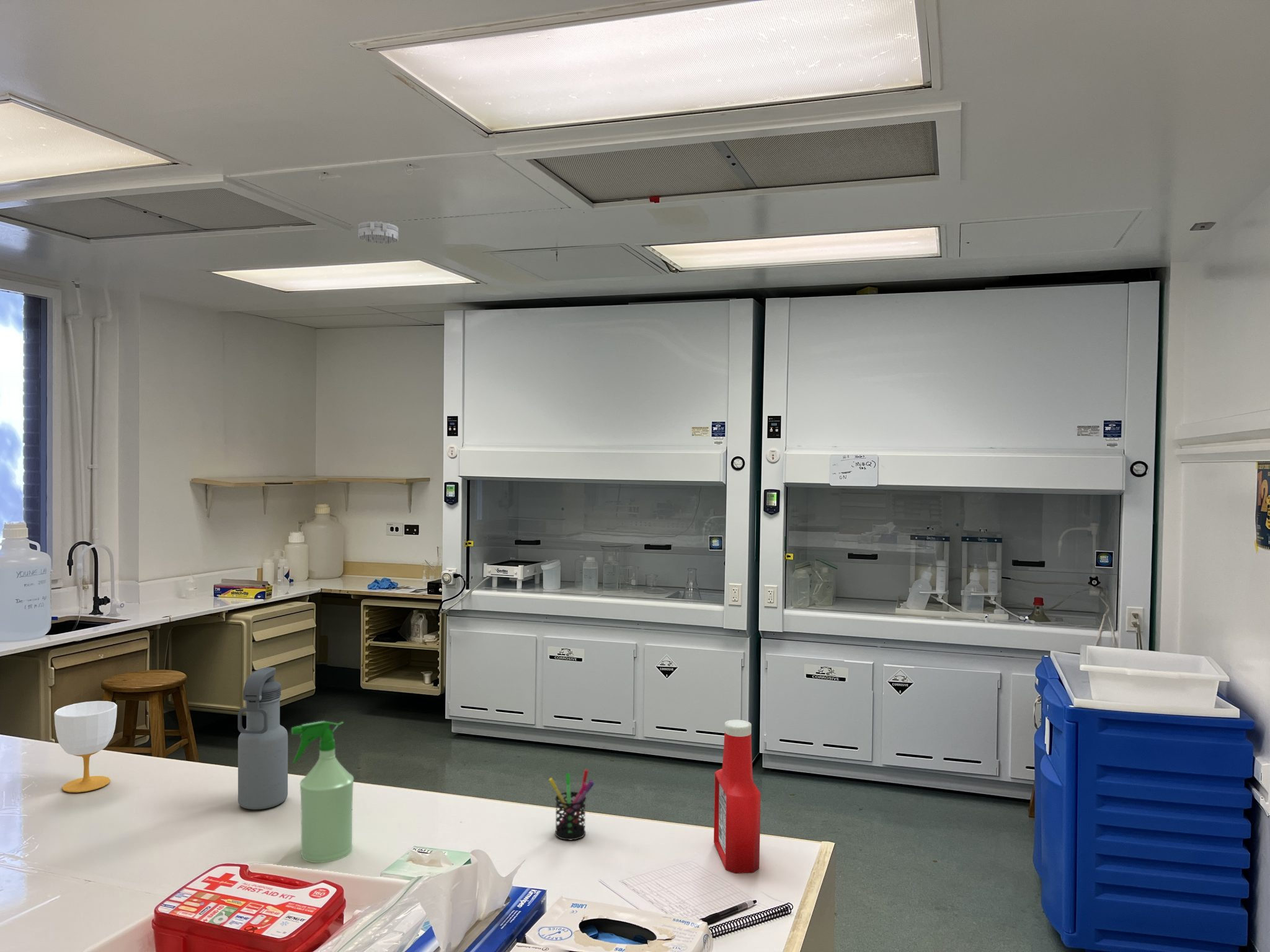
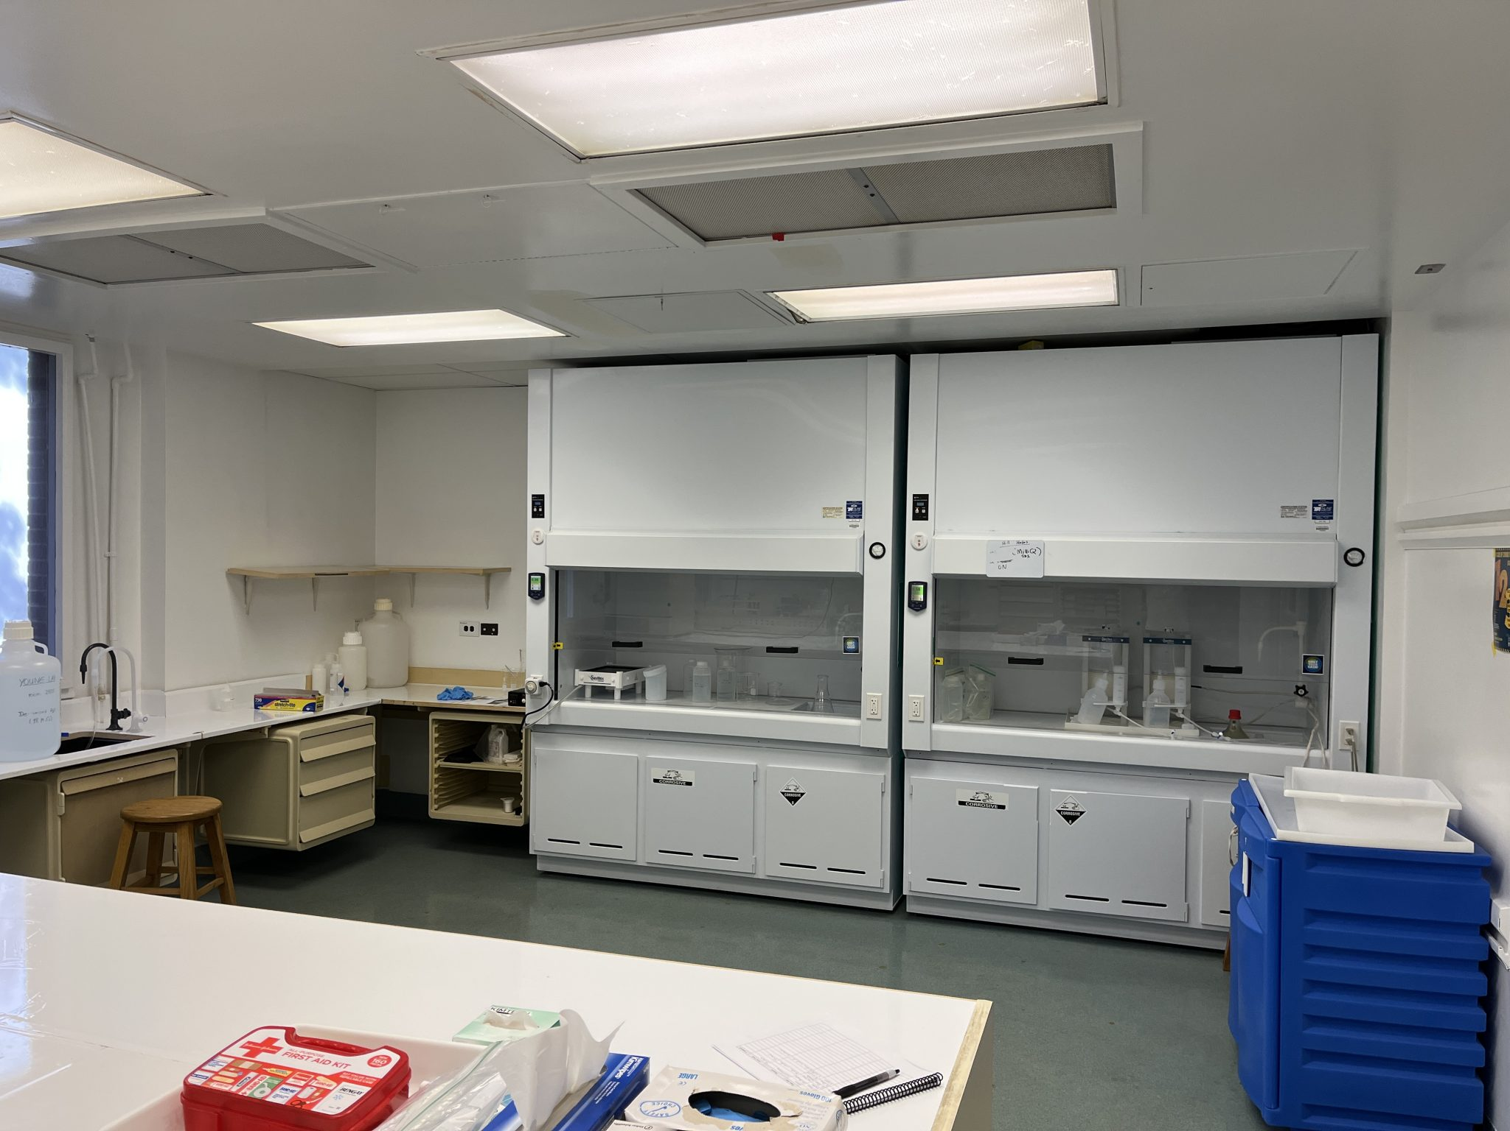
- pen holder (572, 801)
- water bottle (262, 736)
- spray bottle (326, 787)
- soap bottle (737, 789)
- cup (86, 746)
- smoke detector (378, 232)
